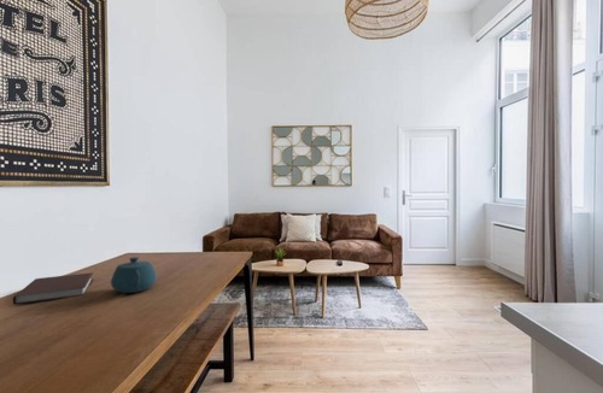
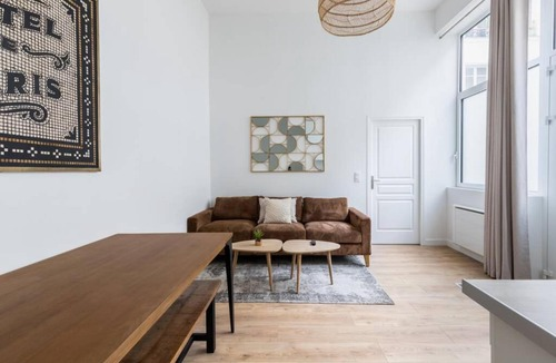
- teapot (134, 272)
- notebook (58, 286)
